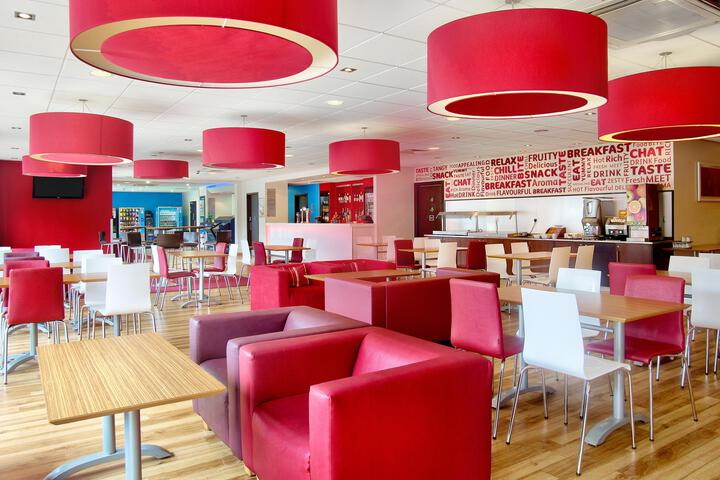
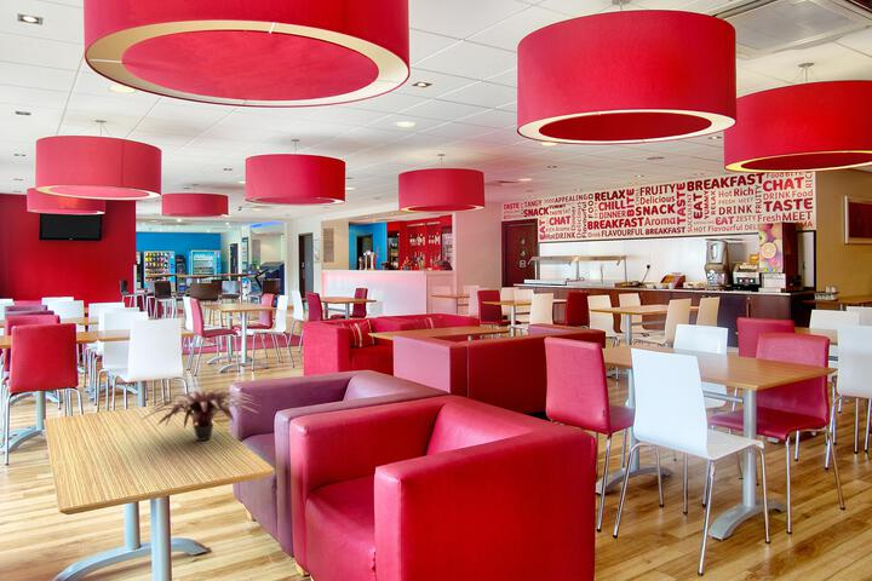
+ plant (203, 416)
